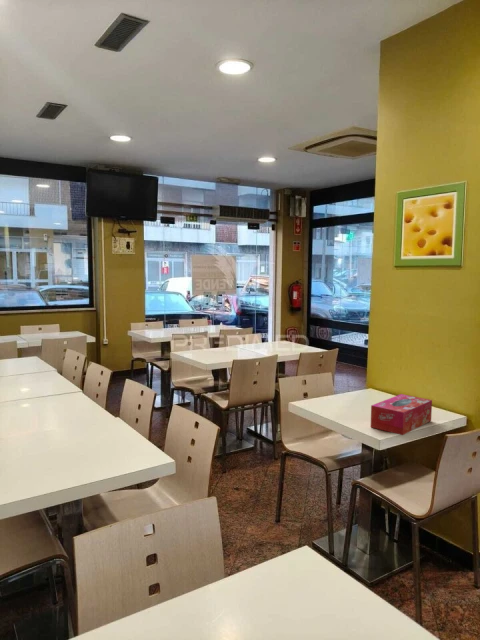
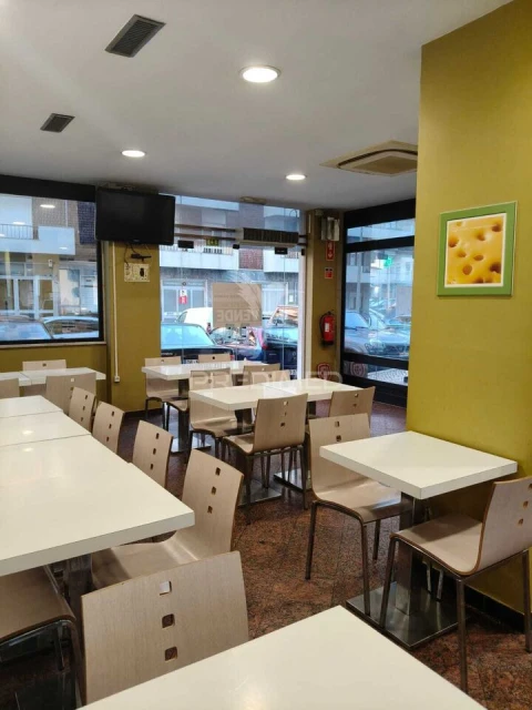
- tissue box (401, 413)
